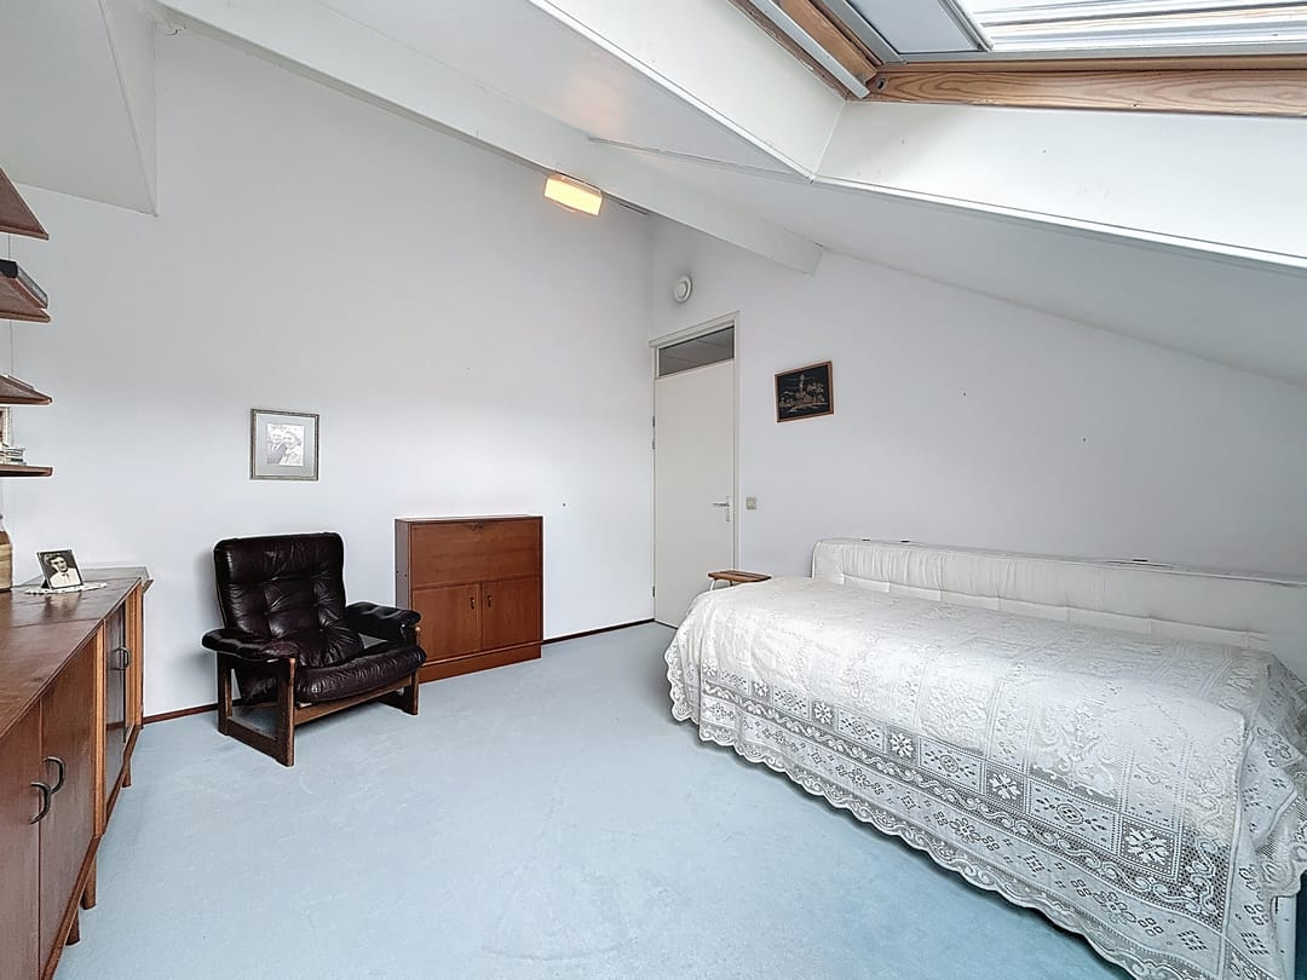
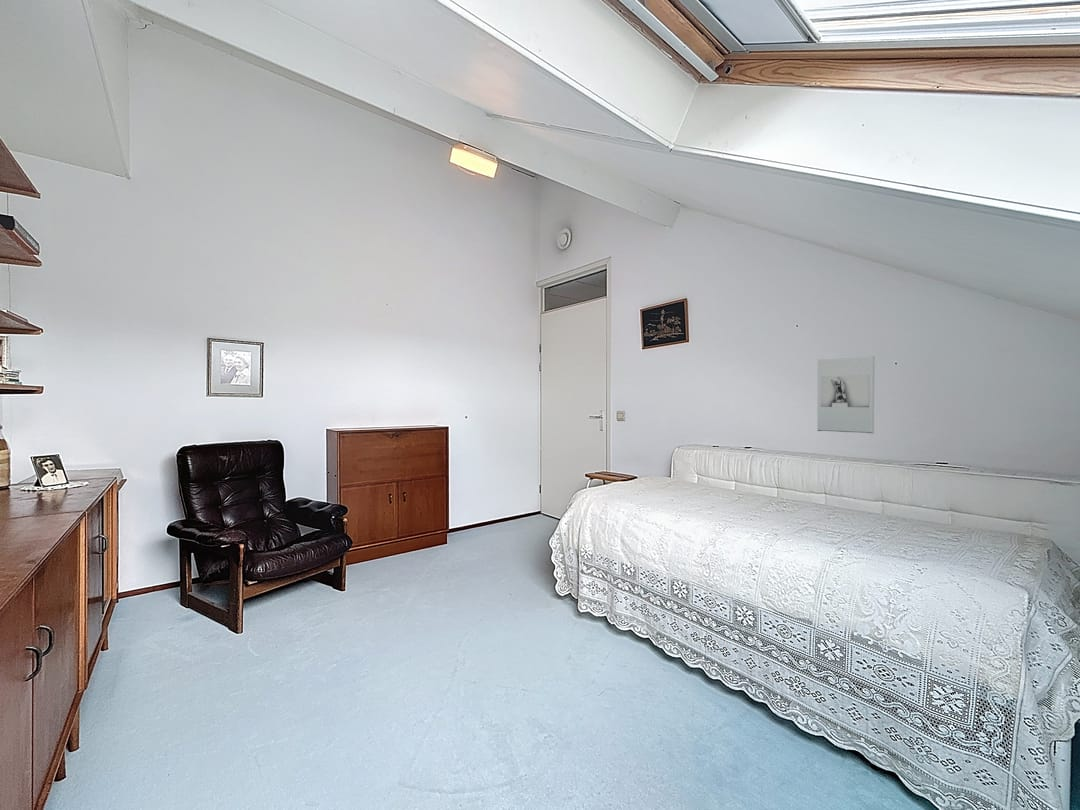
+ wall sculpture (844, 395)
